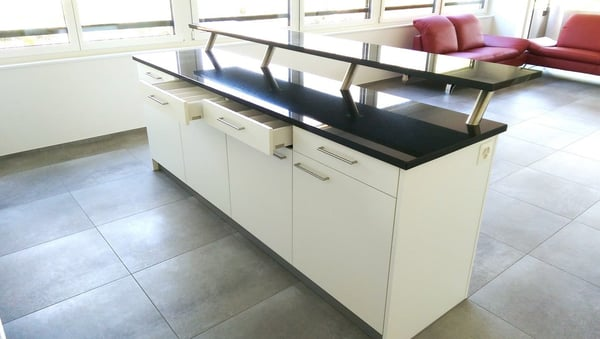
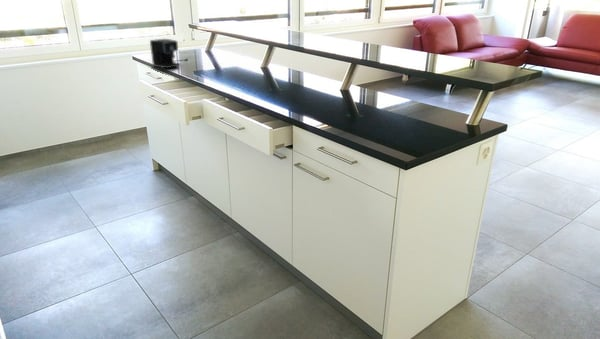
+ coffee maker (176, 50)
